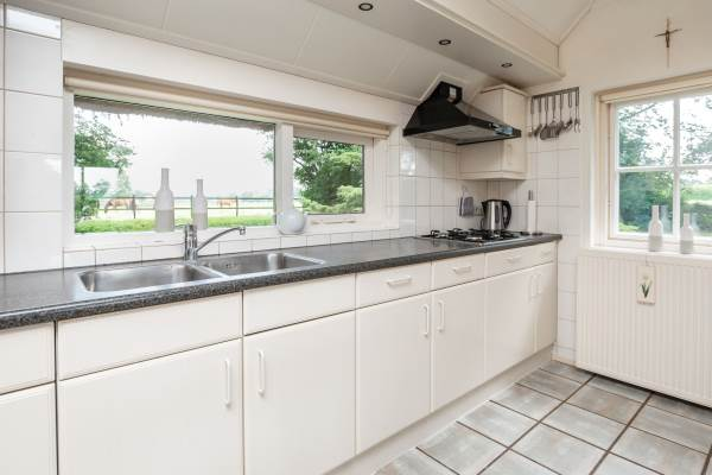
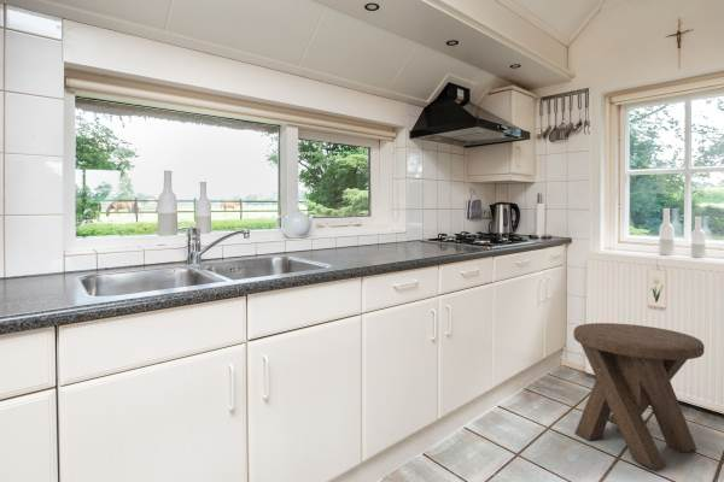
+ music stool (634, 387)
